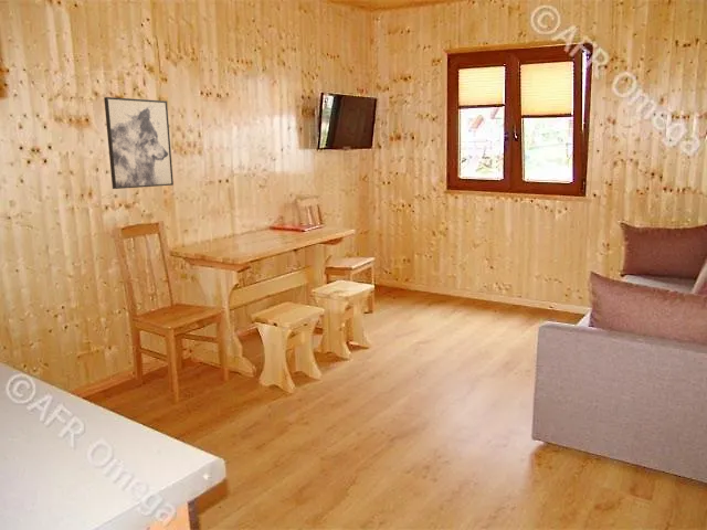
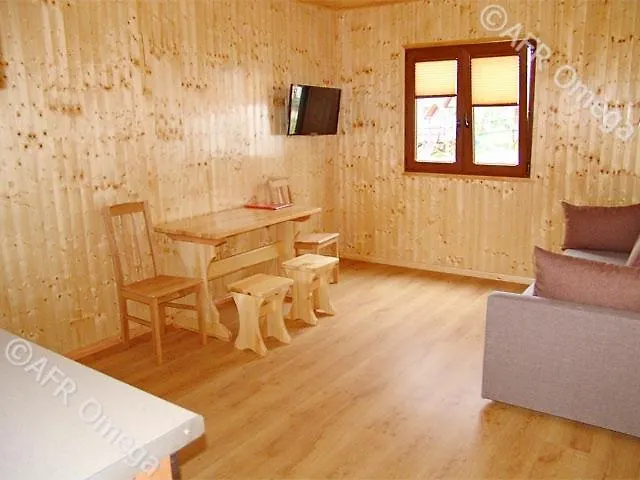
- wall art (140, 144)
